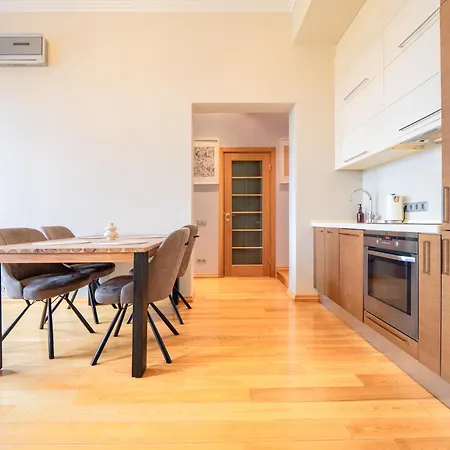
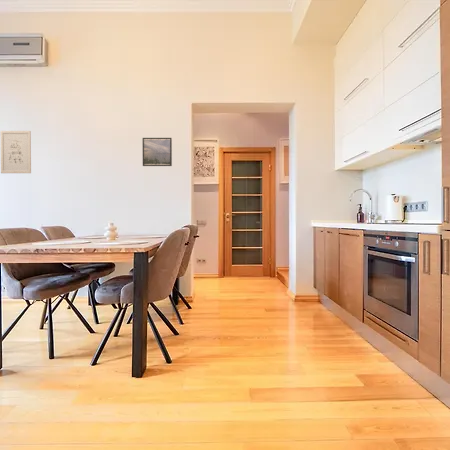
+ wall art (15, 152)
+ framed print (157, 151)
